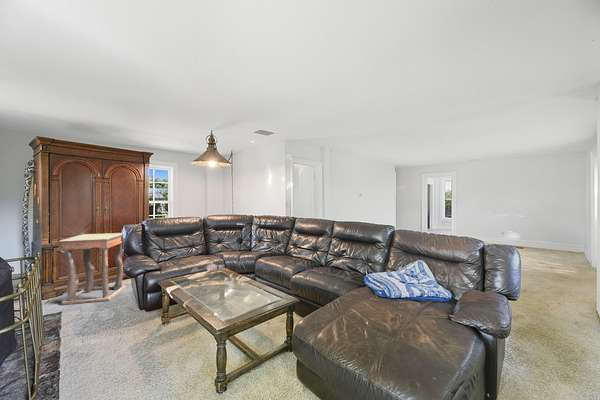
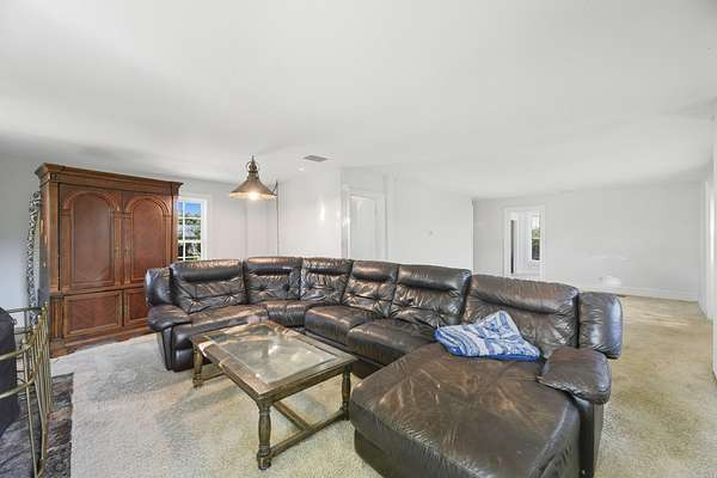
- side table (94, 267)
